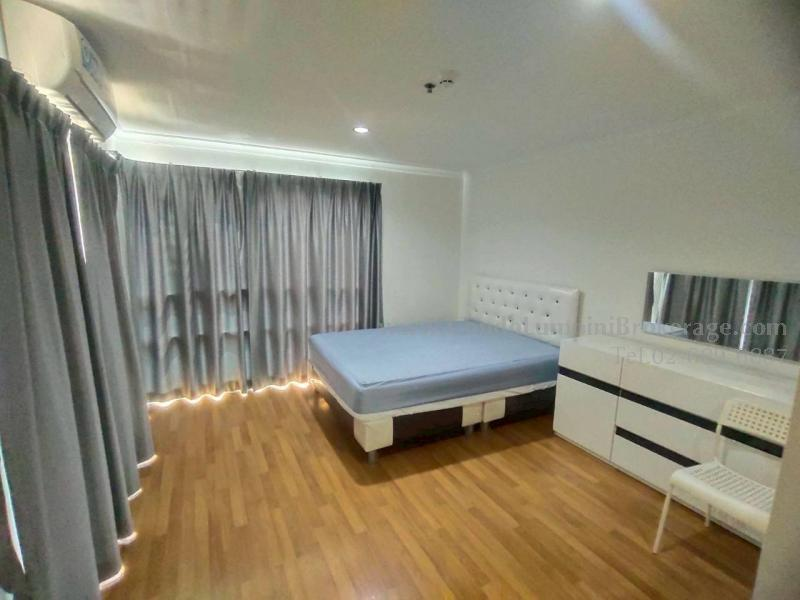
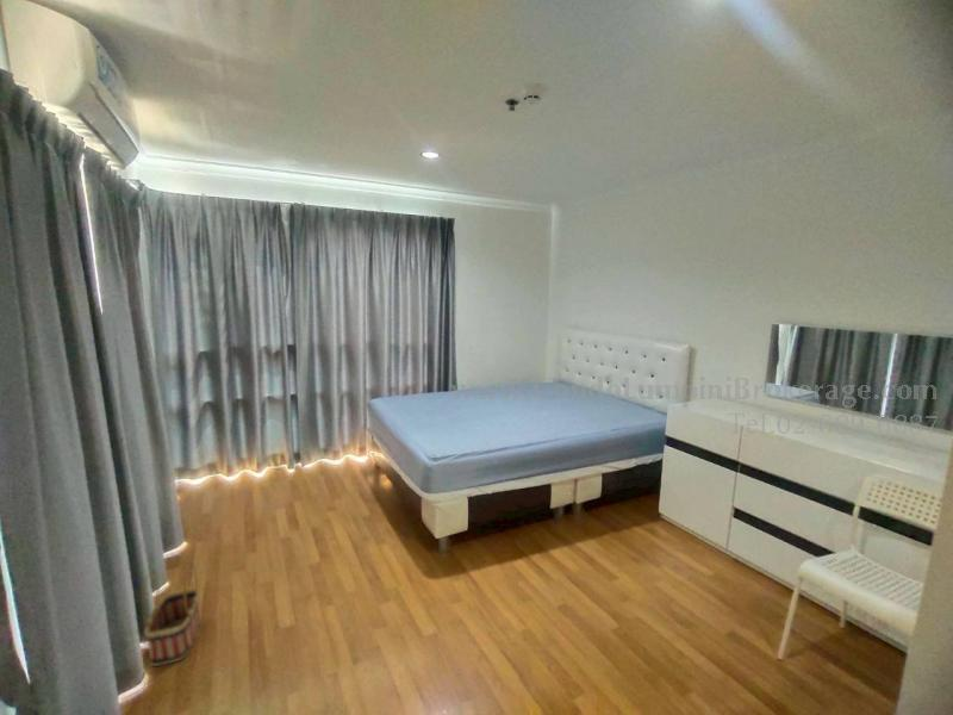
+ basket (173, 605)
